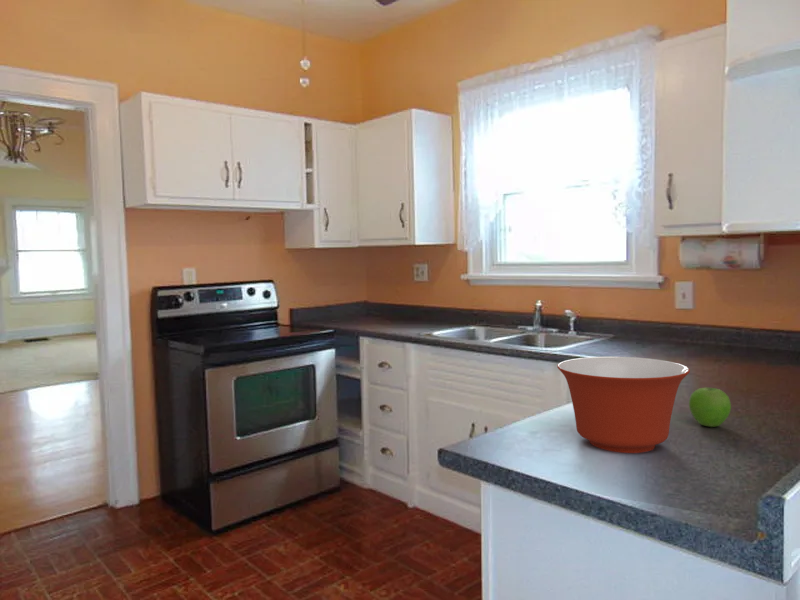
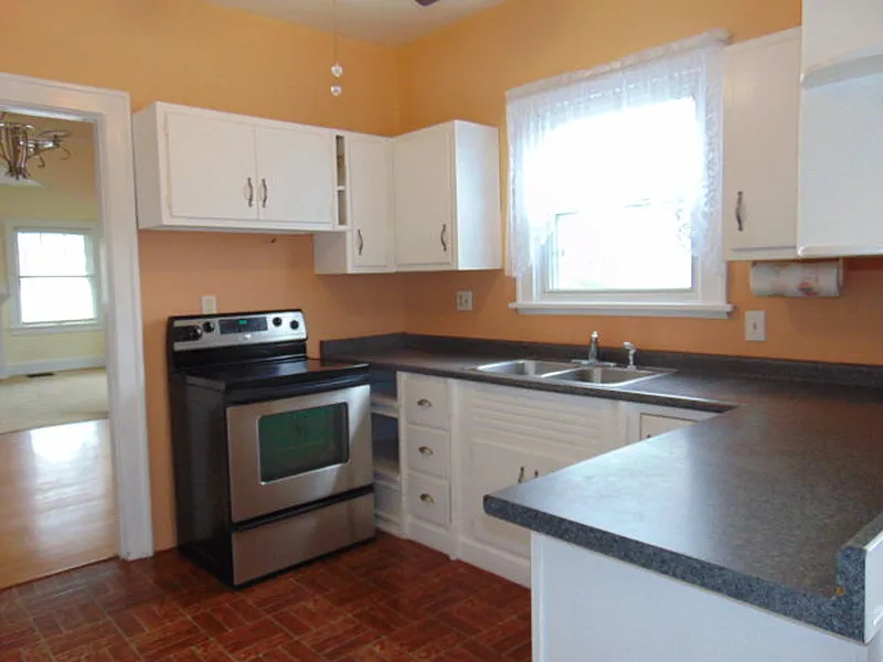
- mixing bowl (621, 405)
- fruit (709, 407)
